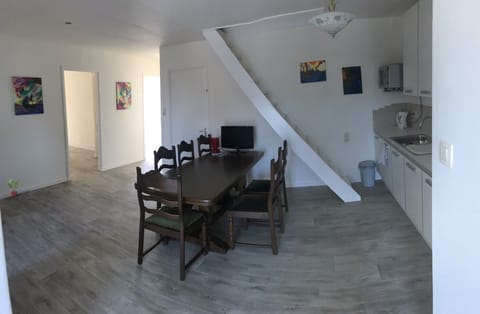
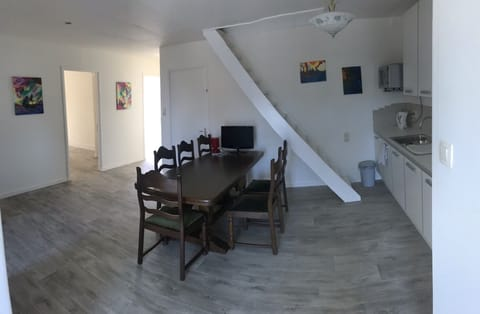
- potted plant (15, 187)
